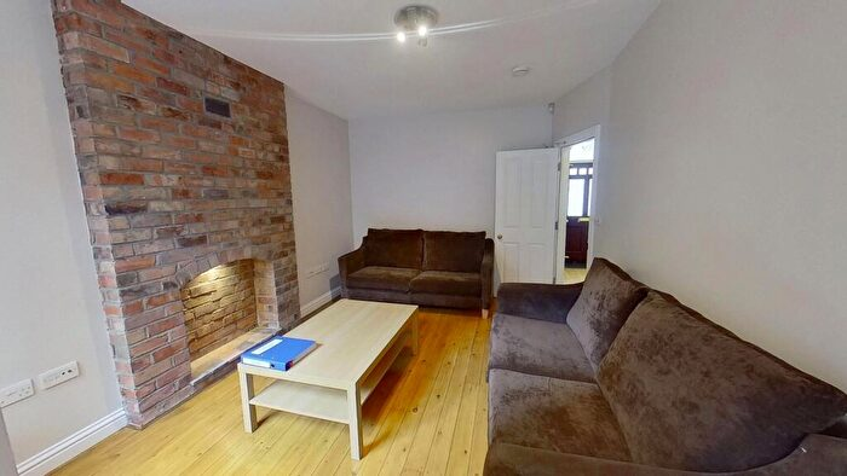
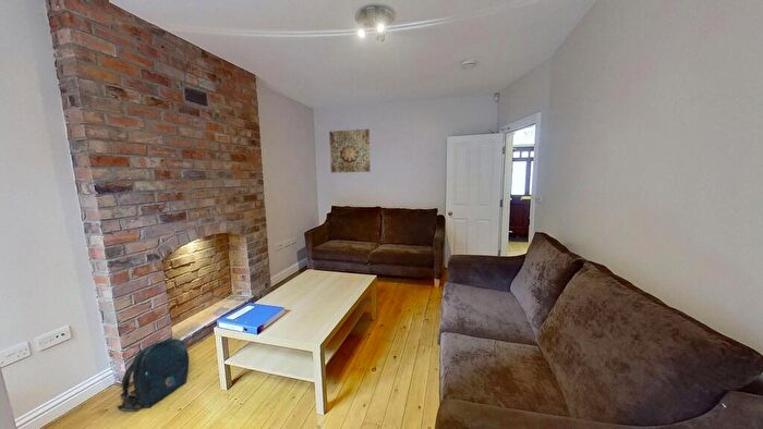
+ backpack (153, 366)
+ wall art (349, 151)
